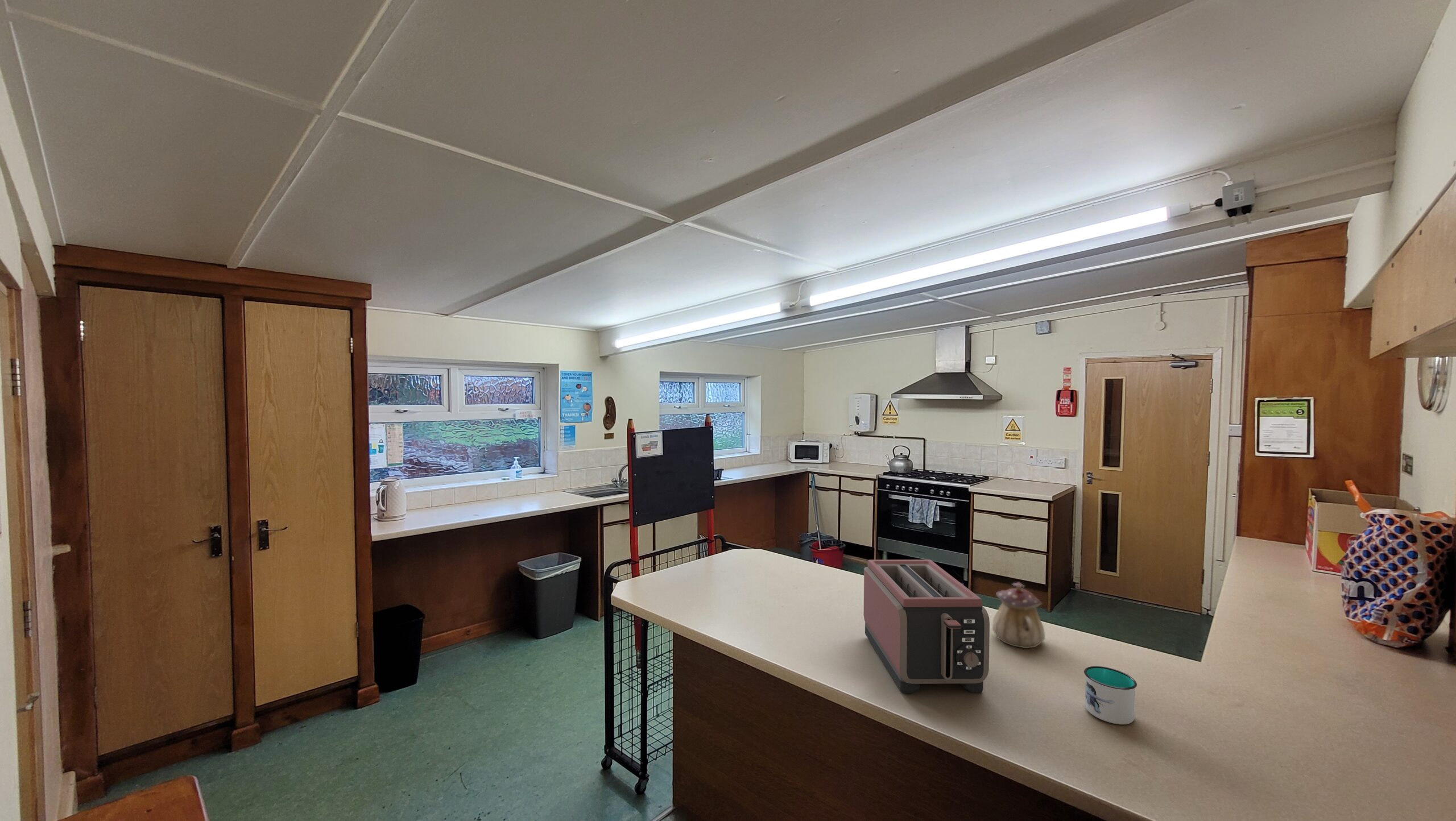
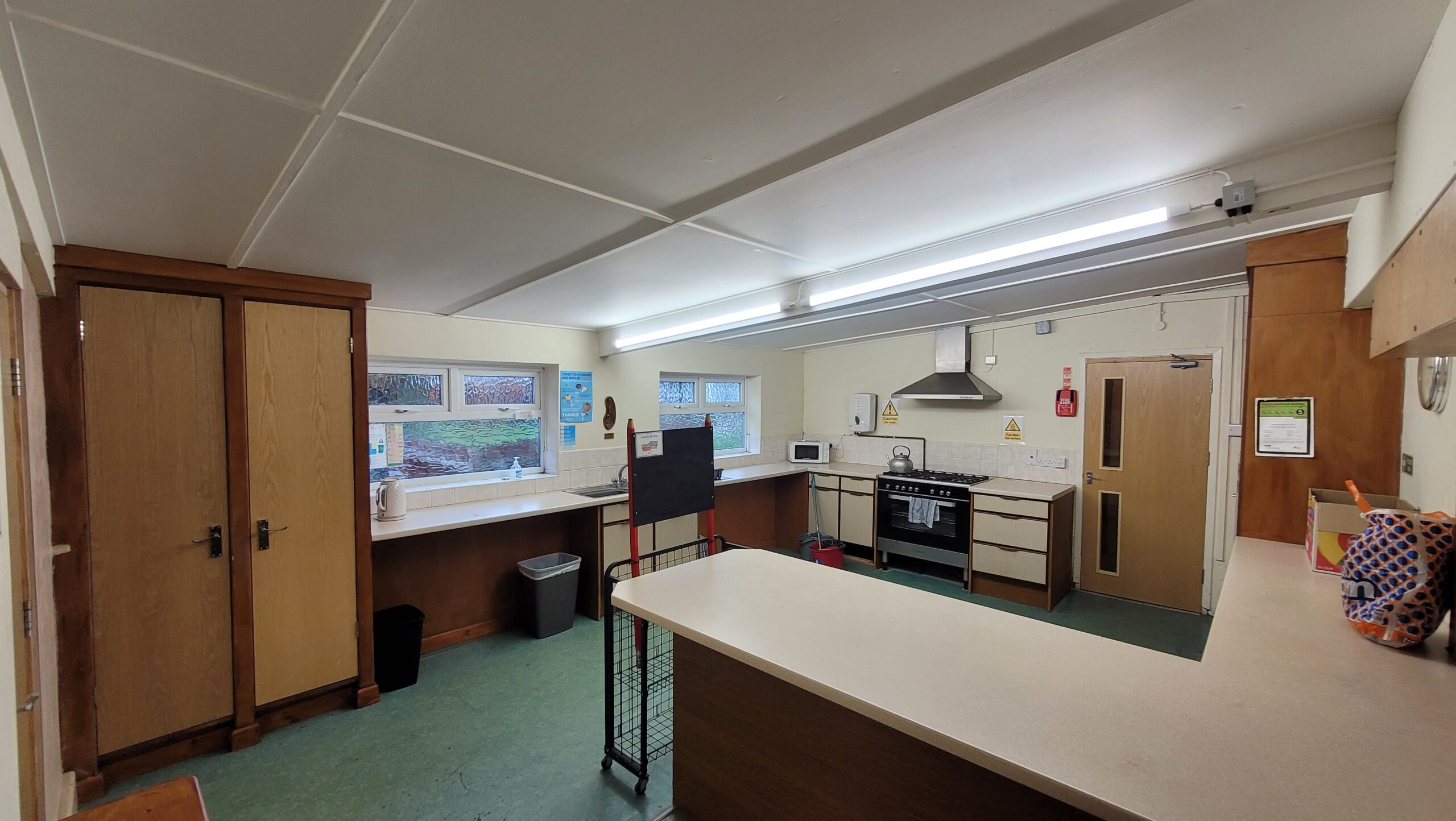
- toaster (921, 623)
- mug (1106, 692)
- teapot (1019, 612)
